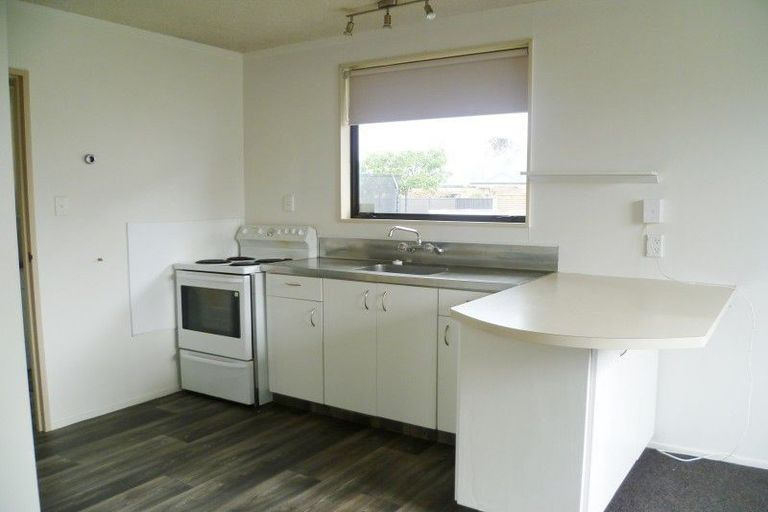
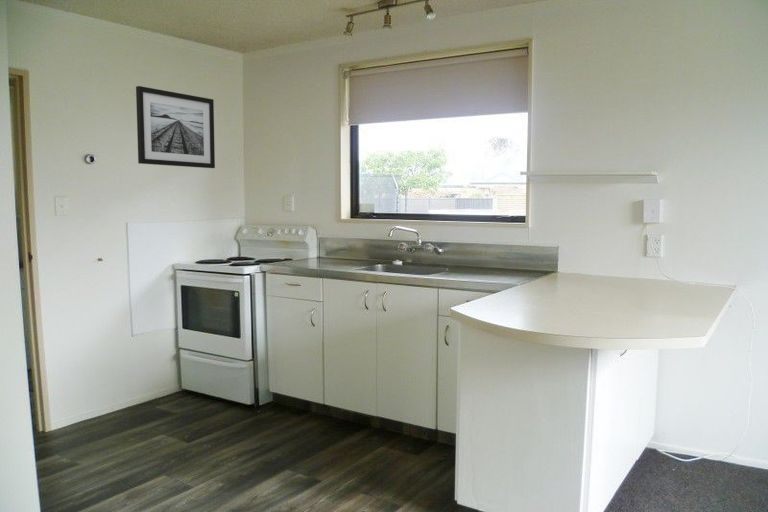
+ wall art (177, 129)
